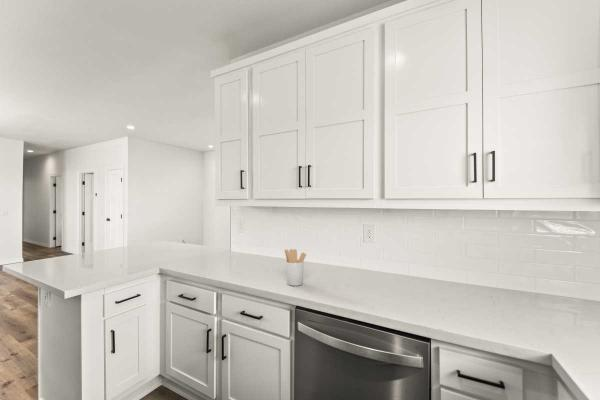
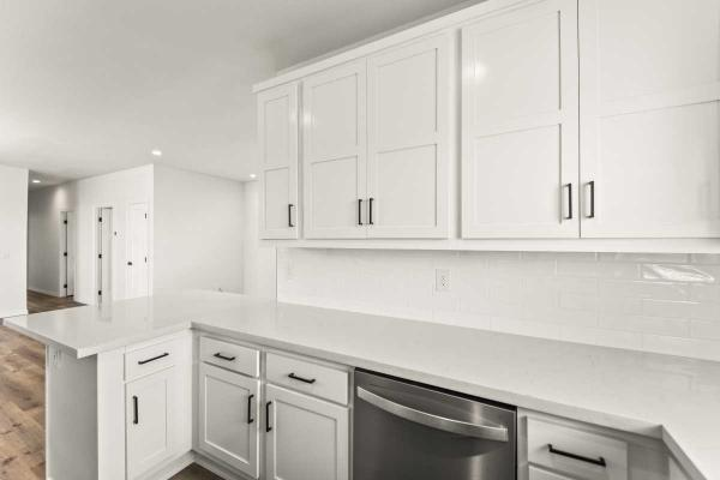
- utensil holder (293, 265)
